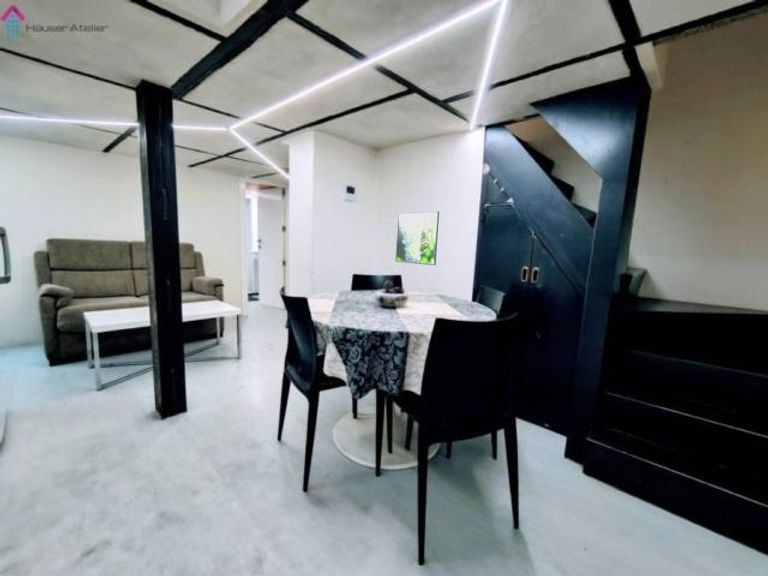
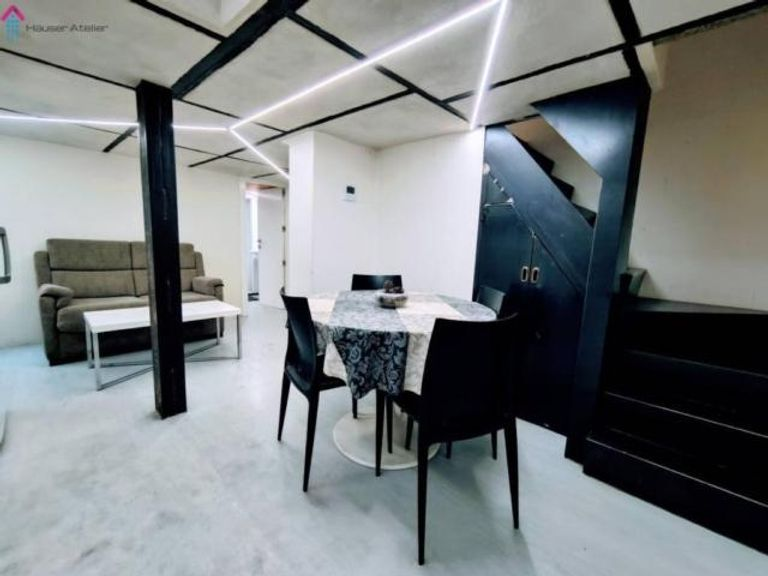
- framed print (415, 238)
